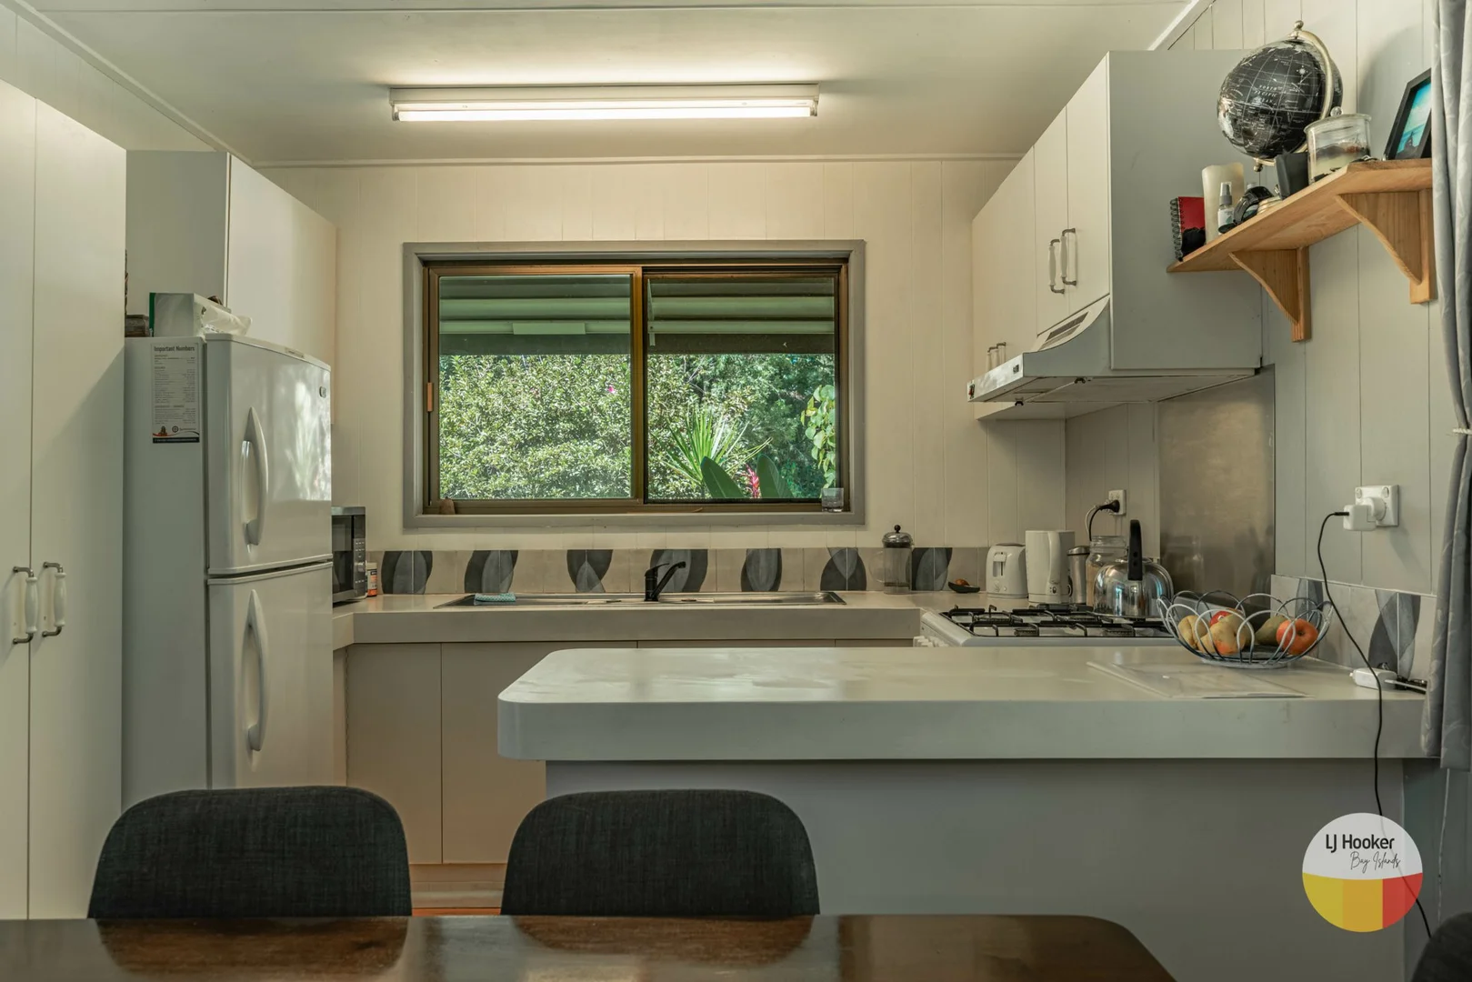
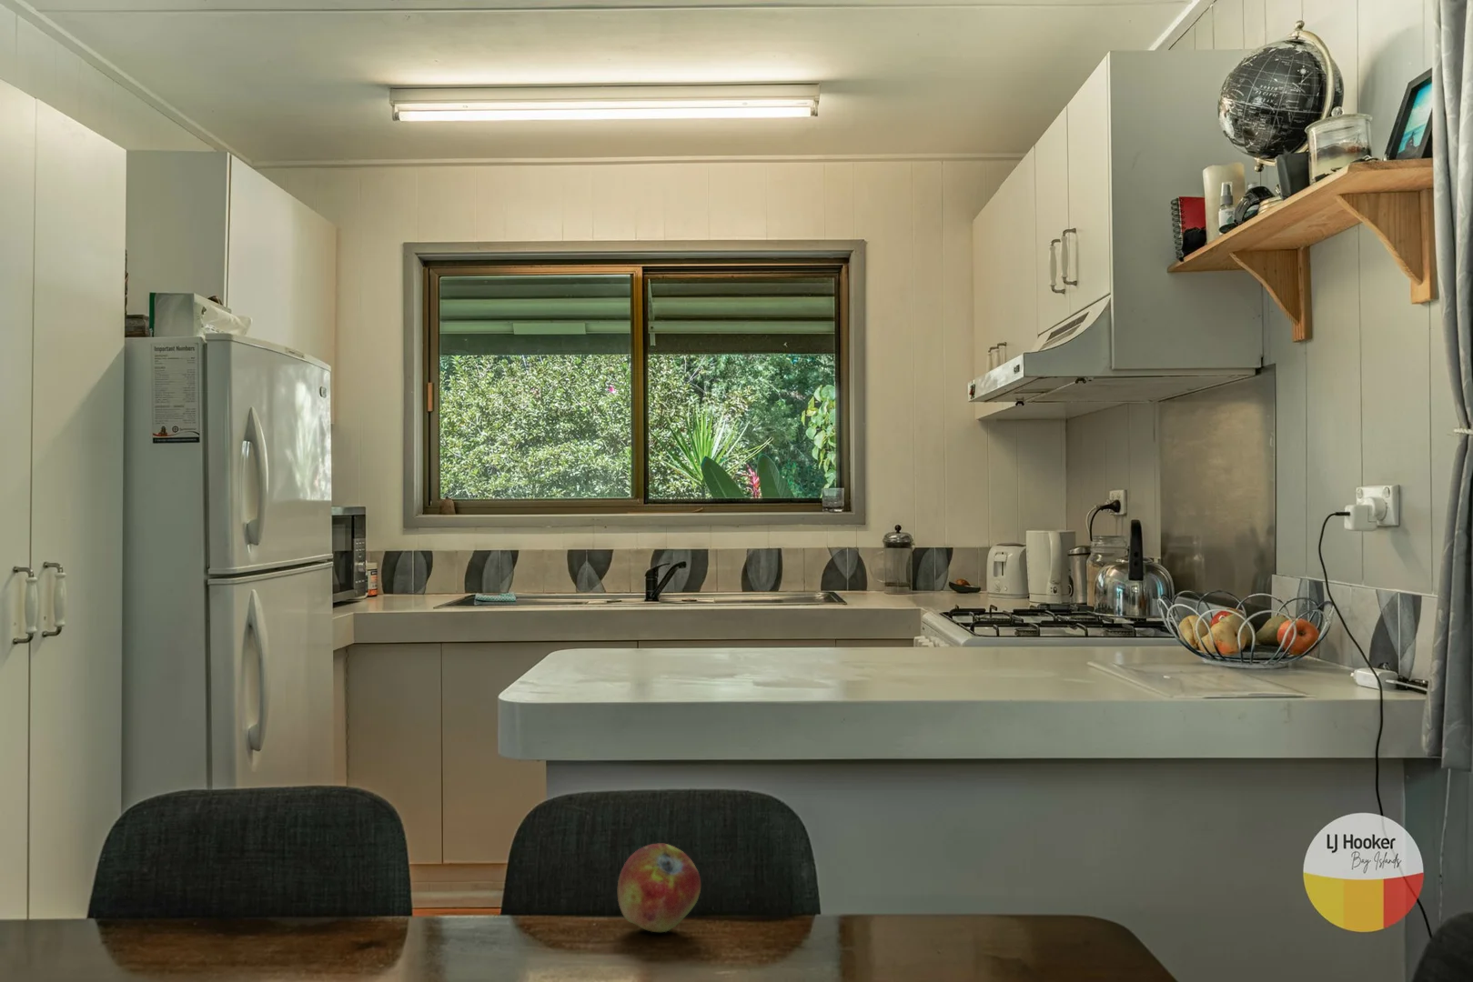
+ fruit (659, 888)
